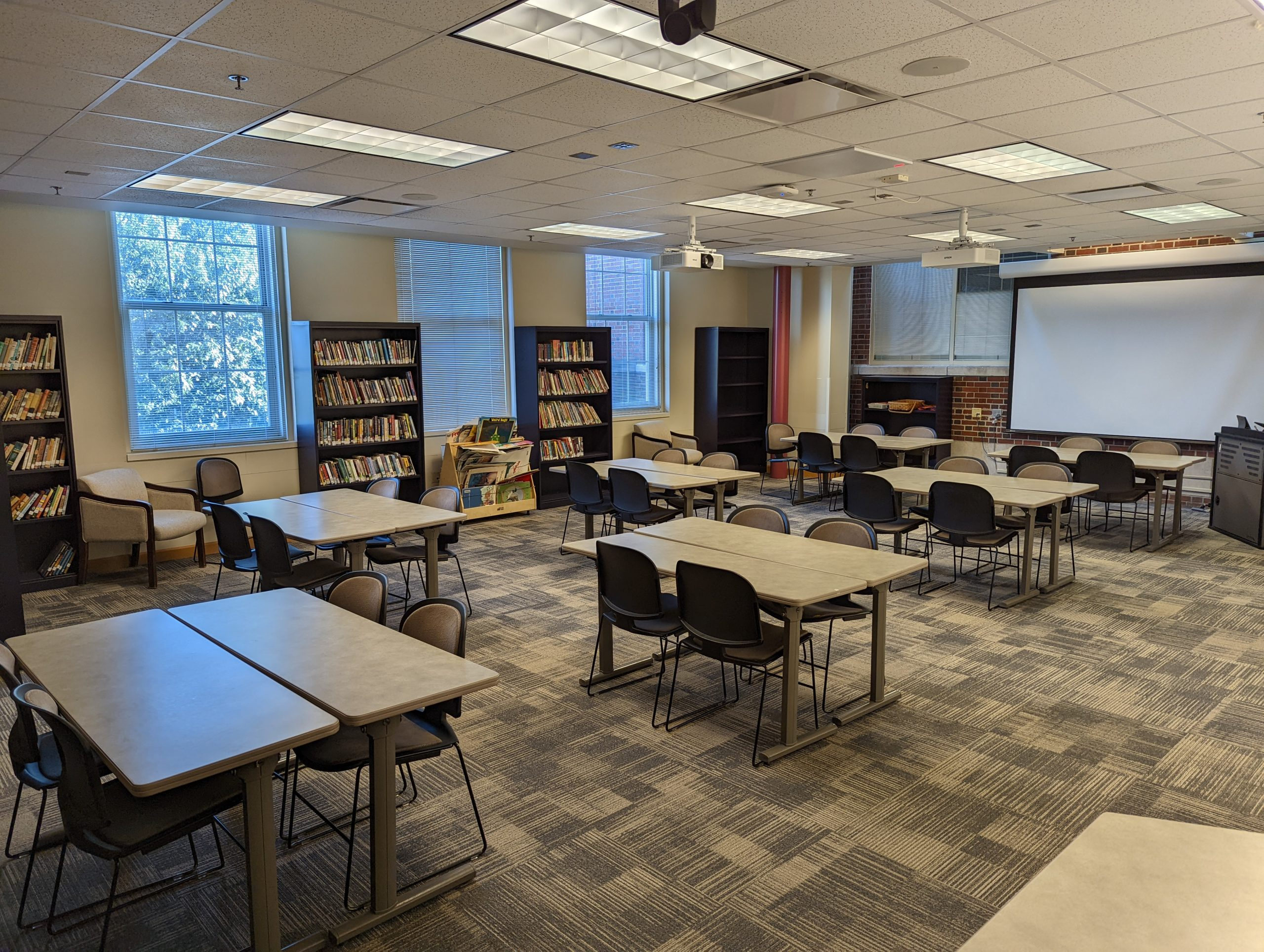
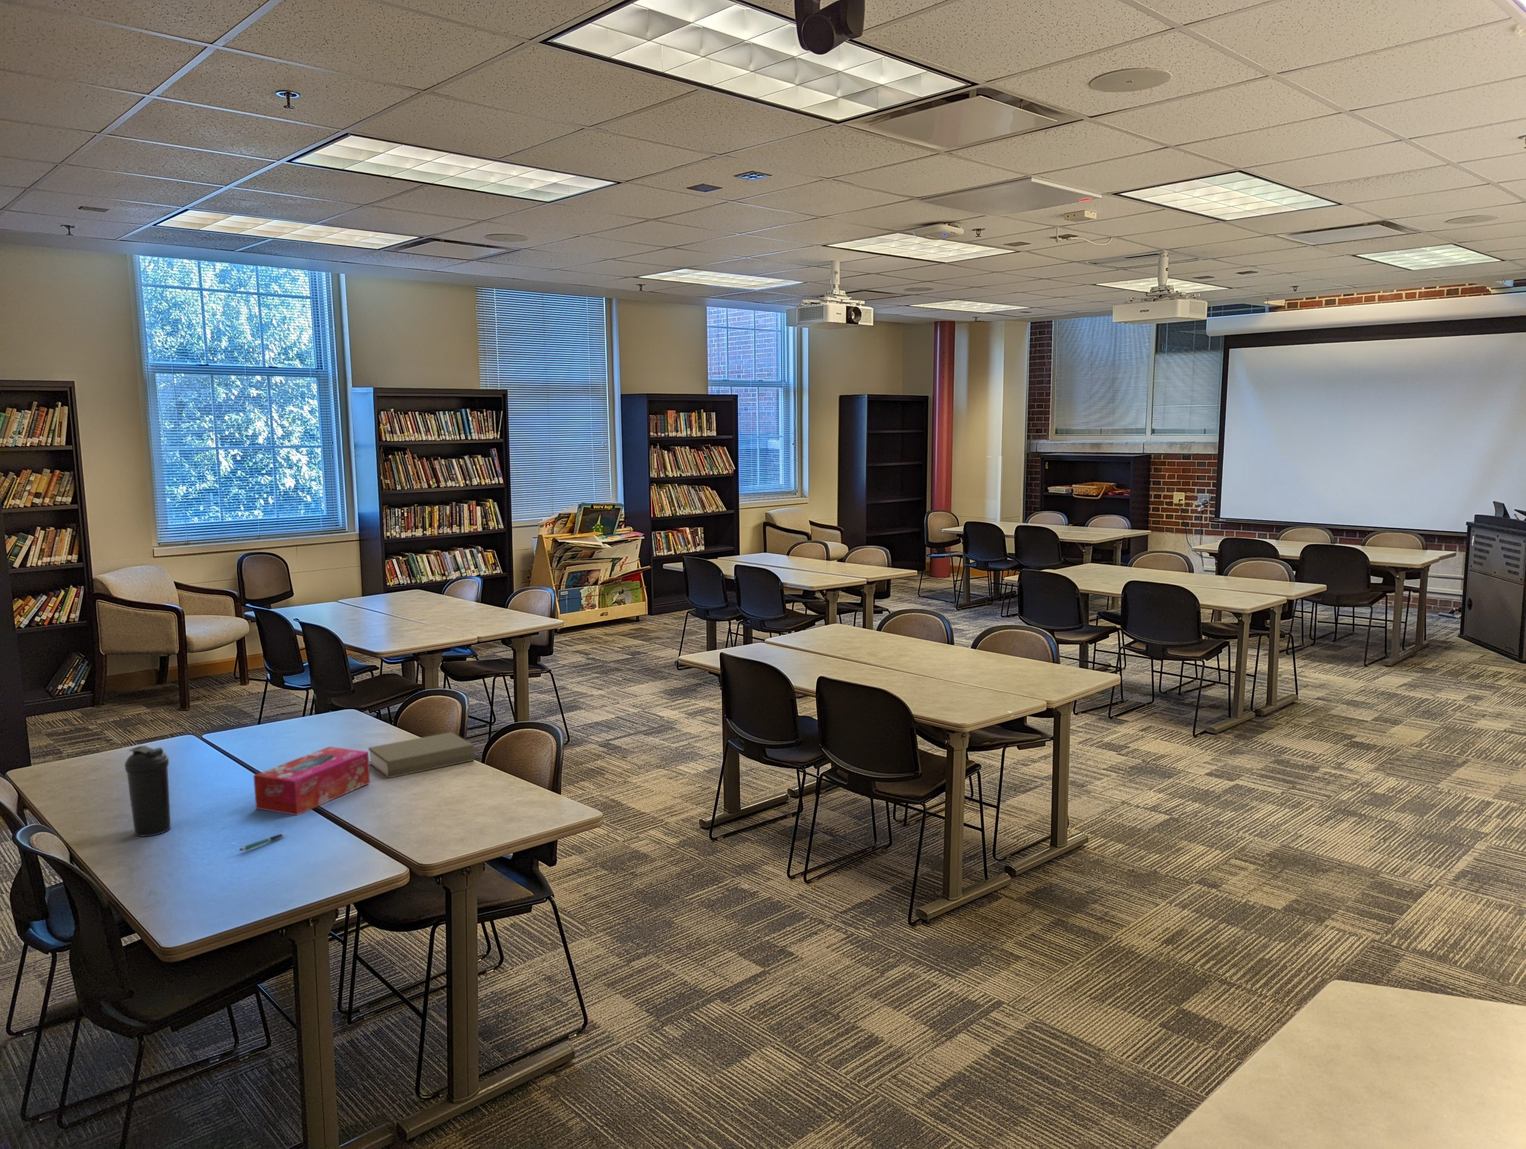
+ water bottle (148, 789)
+ book (421, 754)
+ tissue box (314, 778)
+ pen (263, 841)
